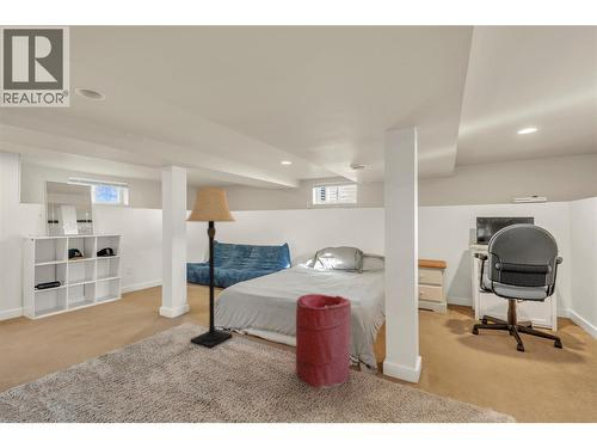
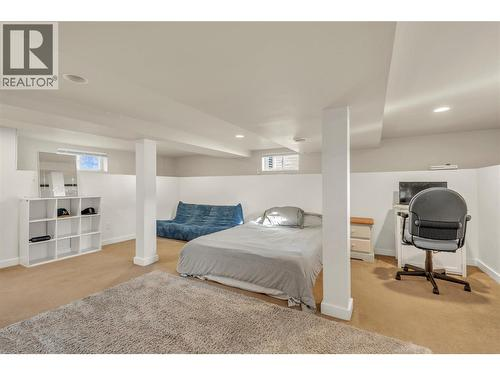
- laundry hamper (322, 333)
- lamp (211, 264)
